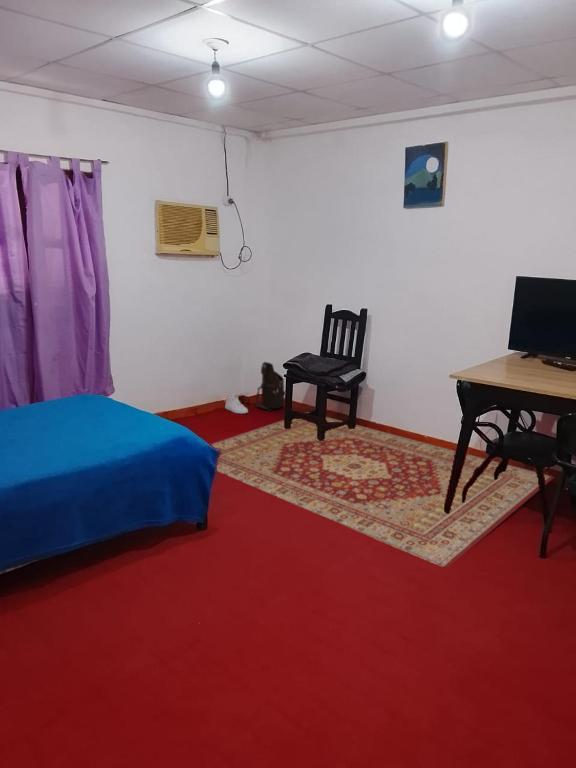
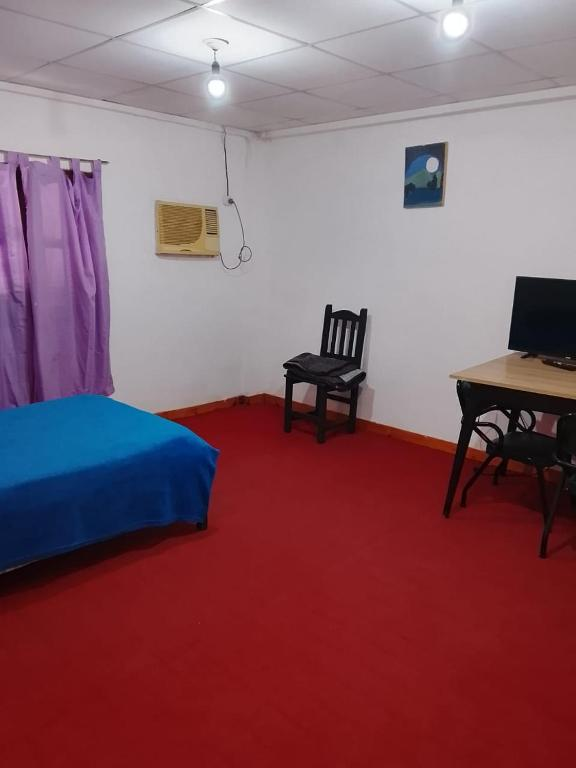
- rug (354, 467)
- shoulder bag (272, 385)
- sneaker (235, 402)
